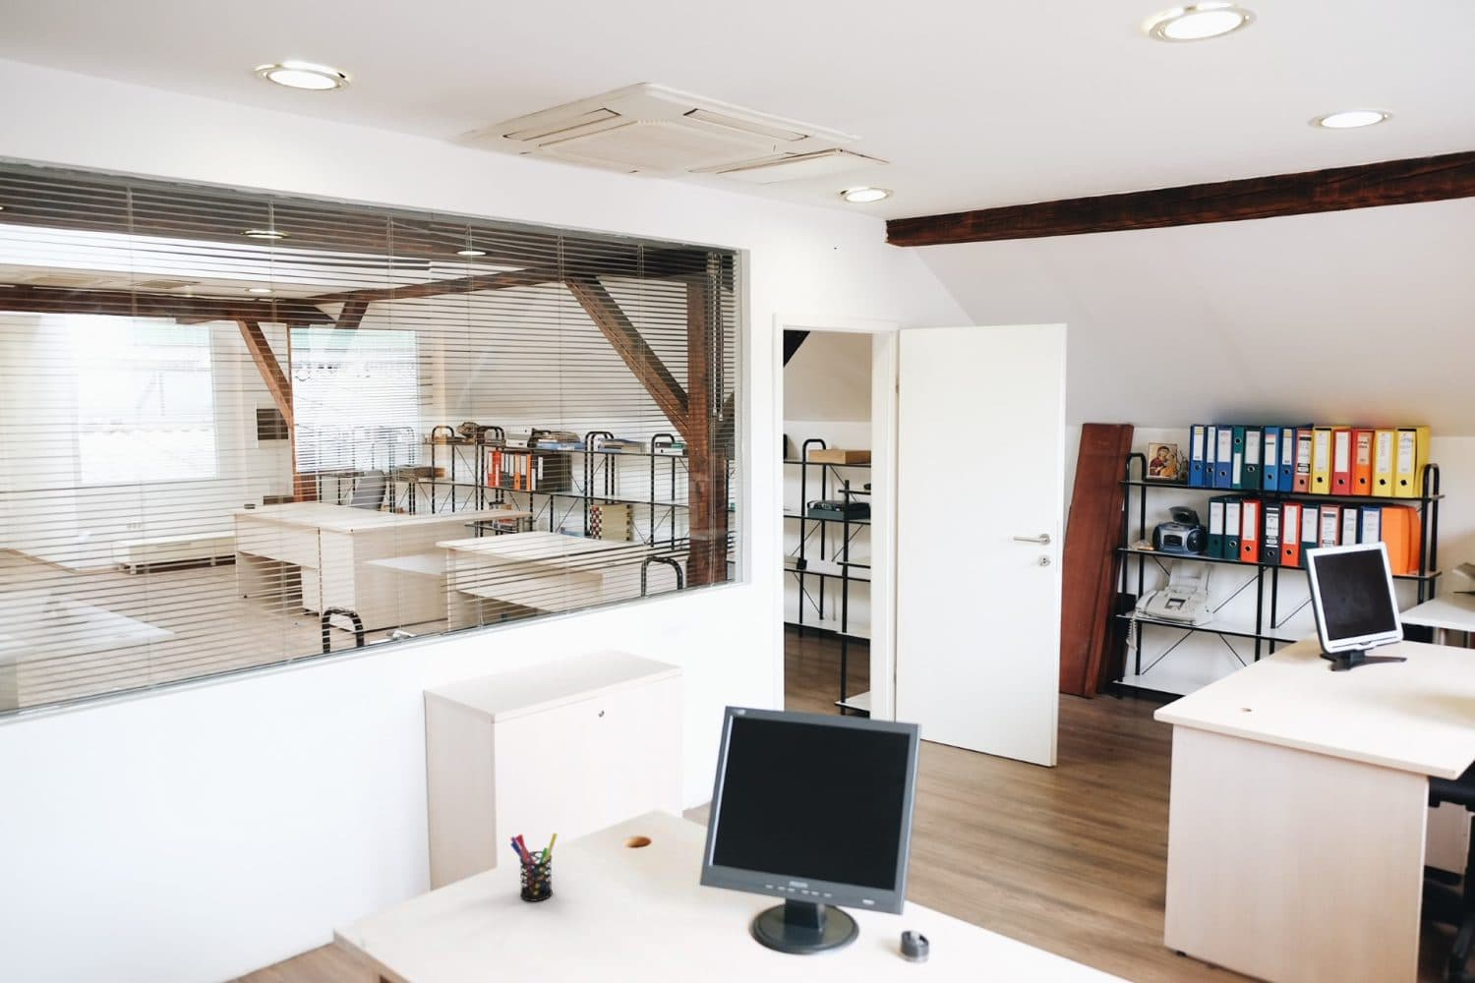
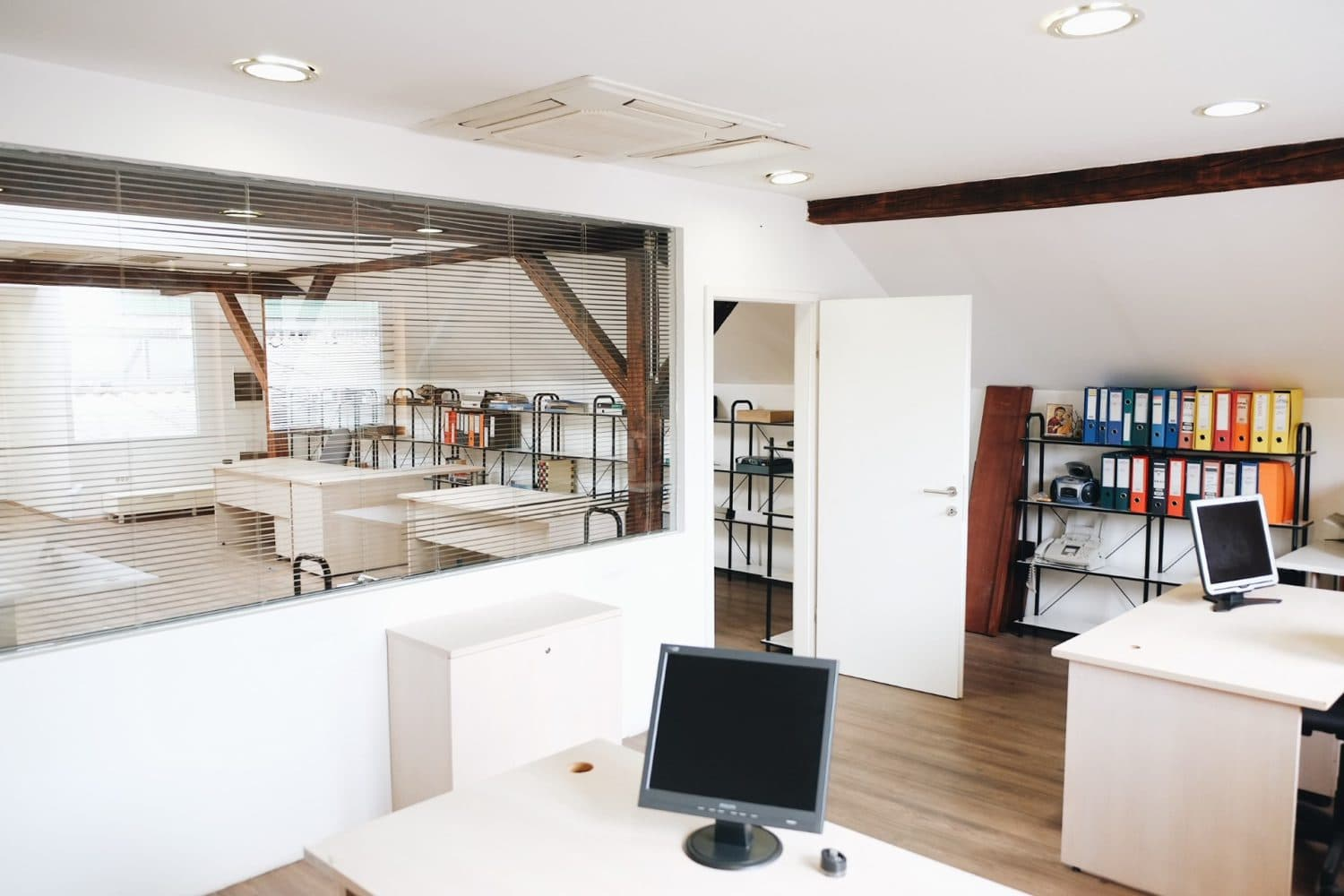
- pen holder (534, 865)
